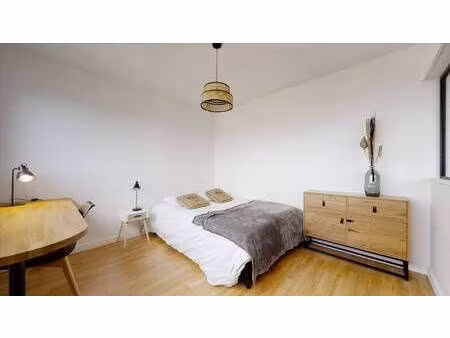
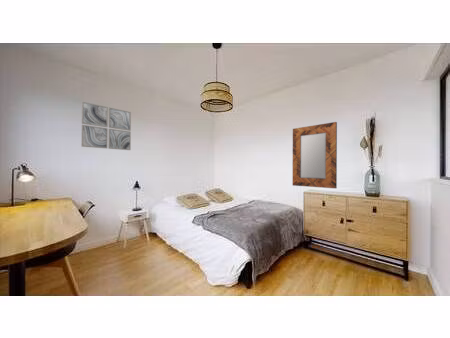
+ home mirror (312, 156)
+ wall art (107, 128)
